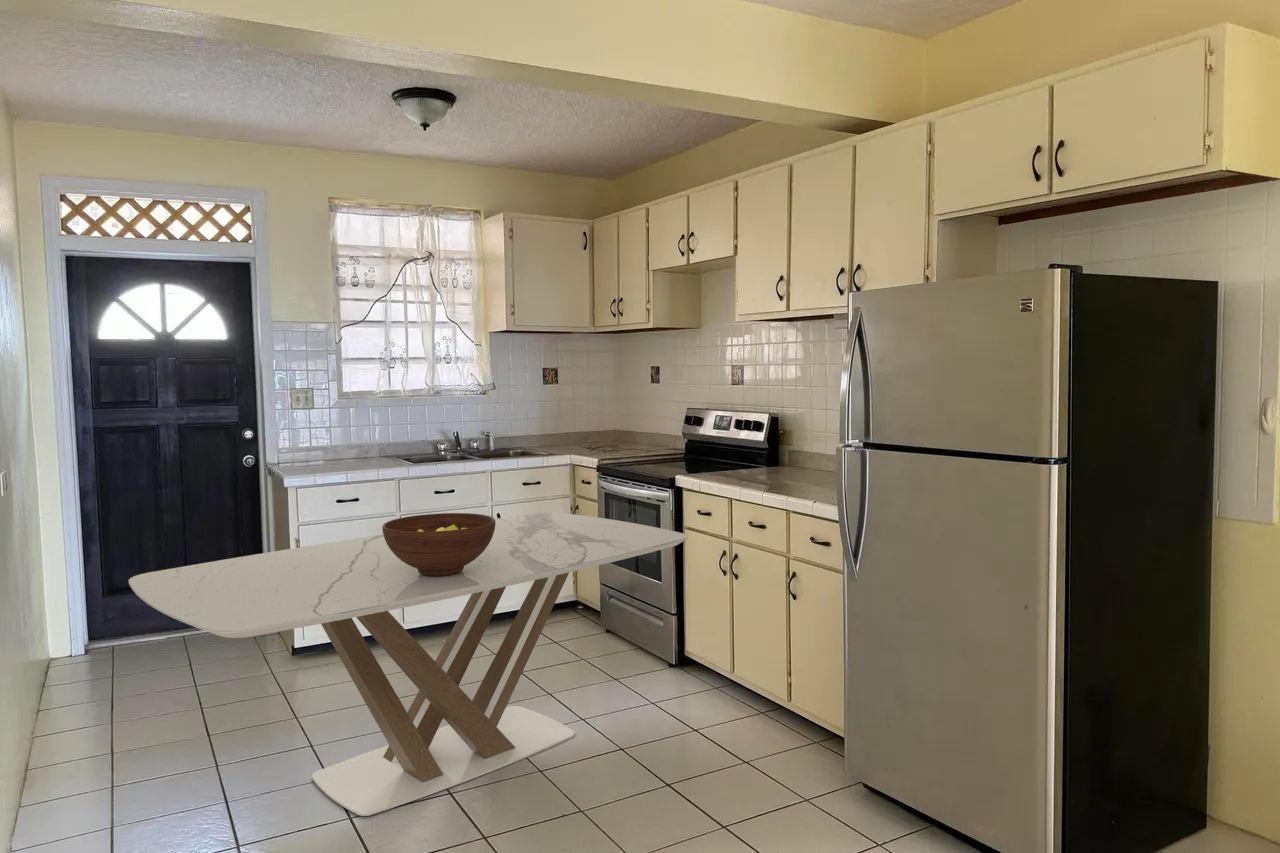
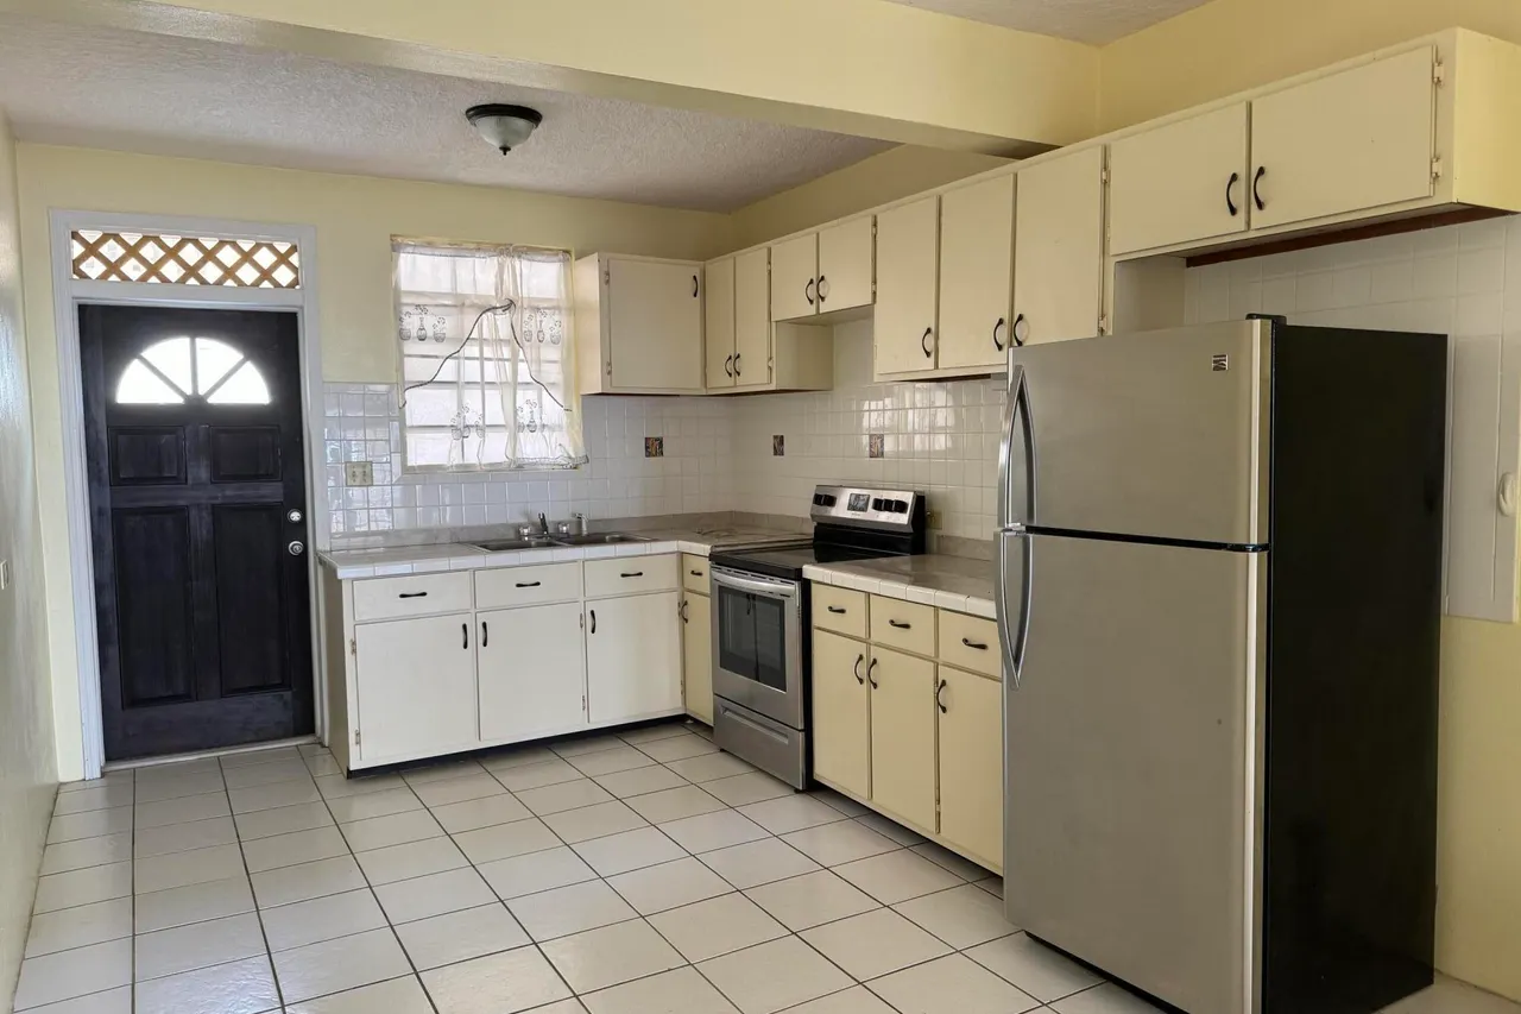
- dining table (438, 656)
- fruit bowl (440, 546)
